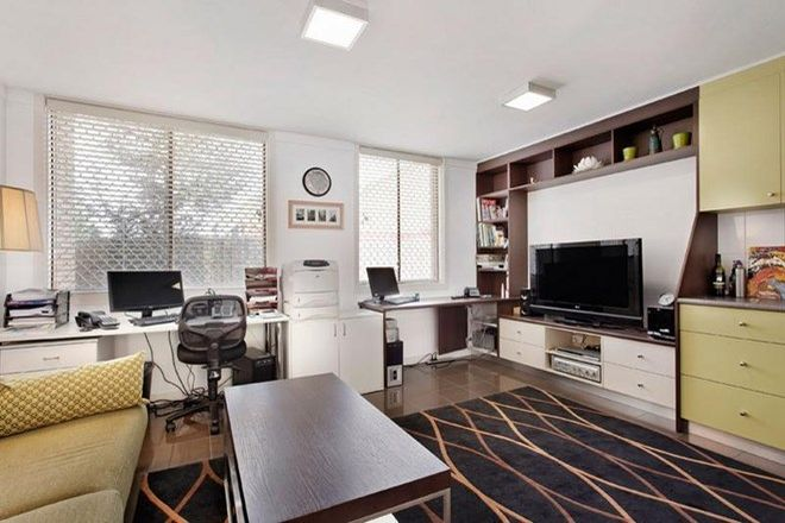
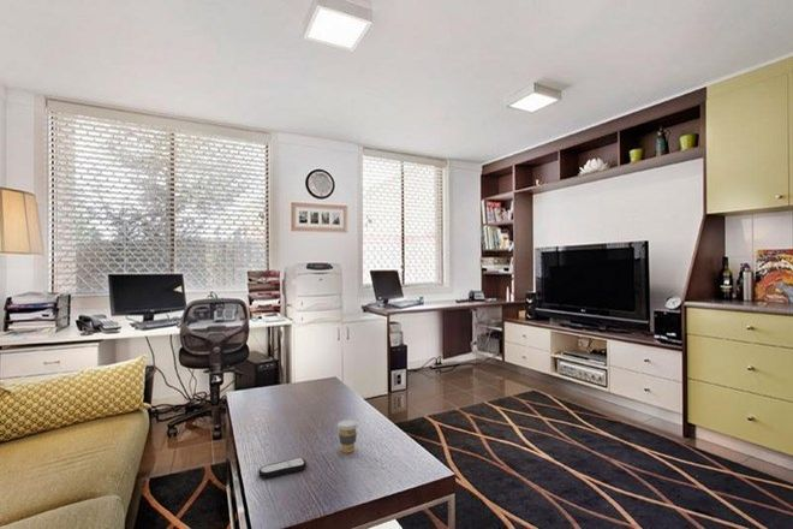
+ remote control (282, 466)
+ coffee cup (347, 435)
